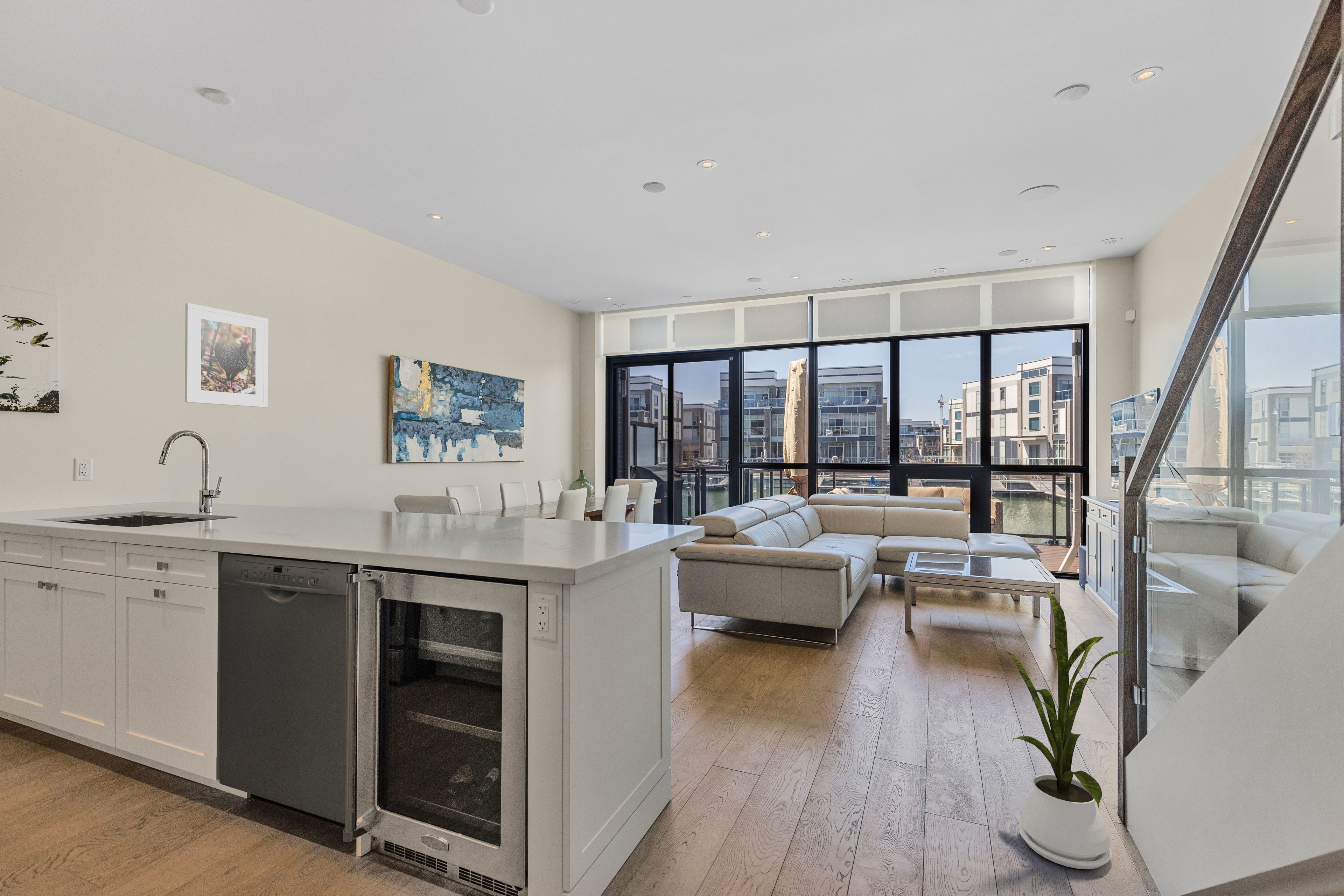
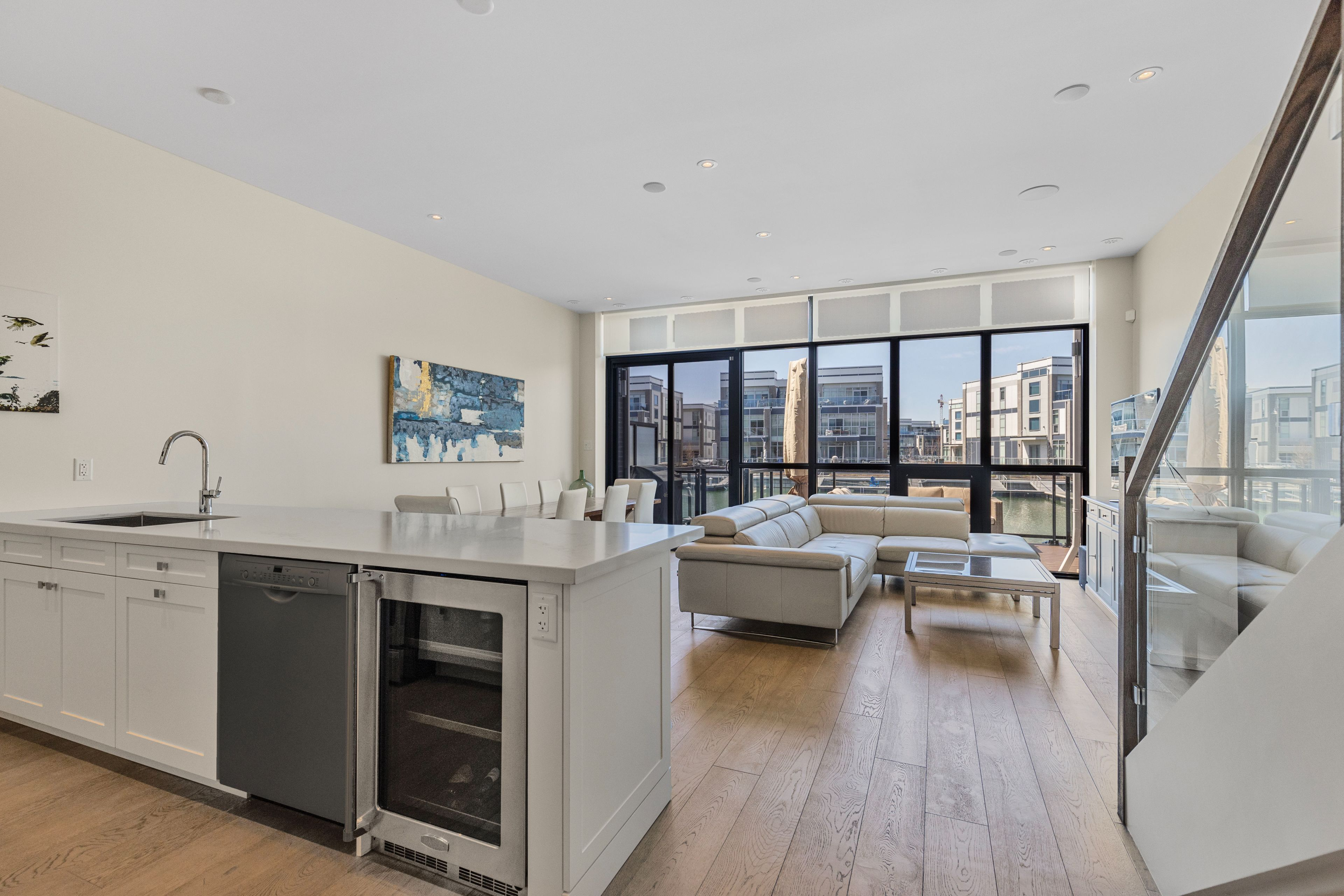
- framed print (229, 358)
- house plant (1065, 724)
